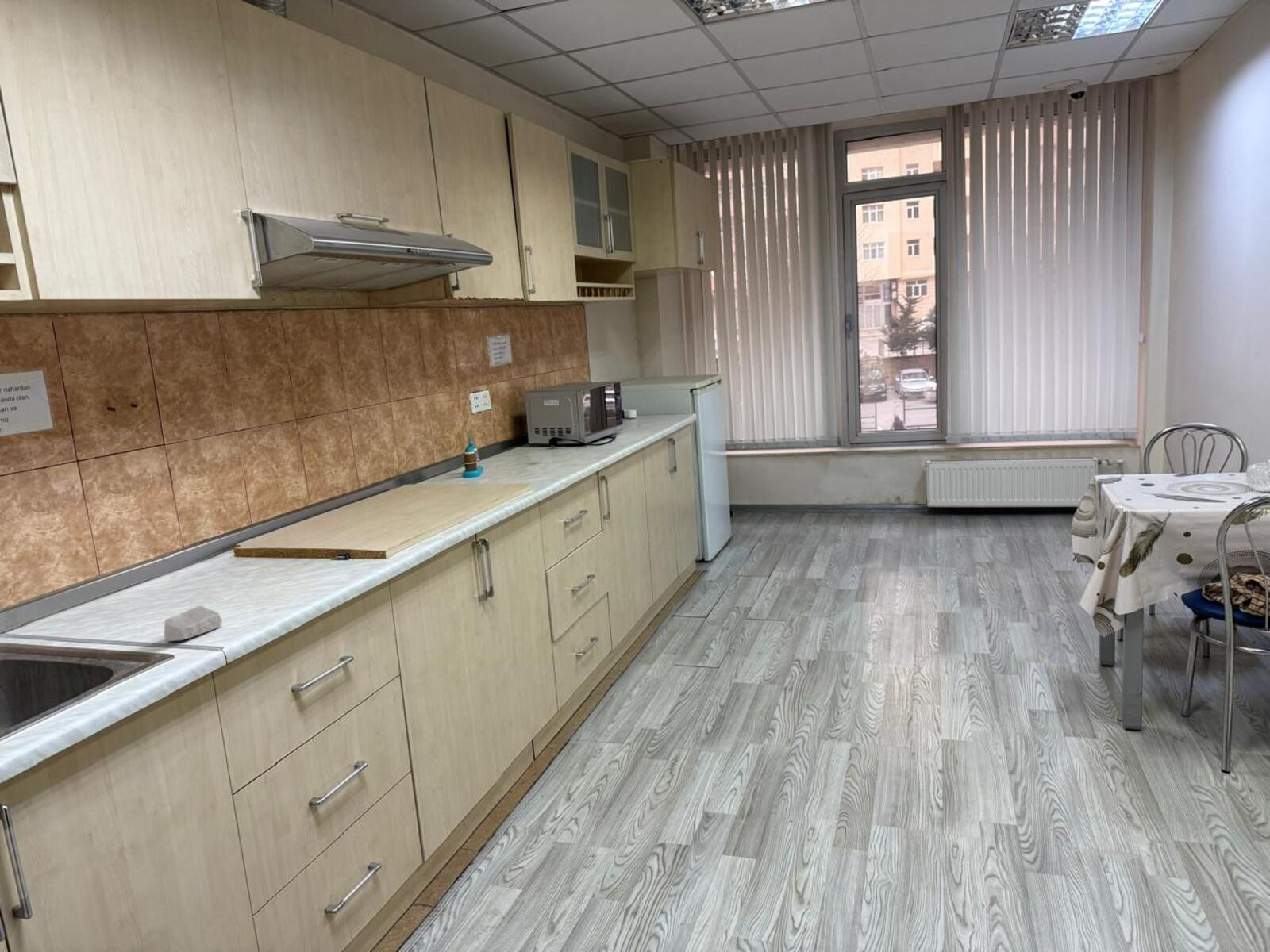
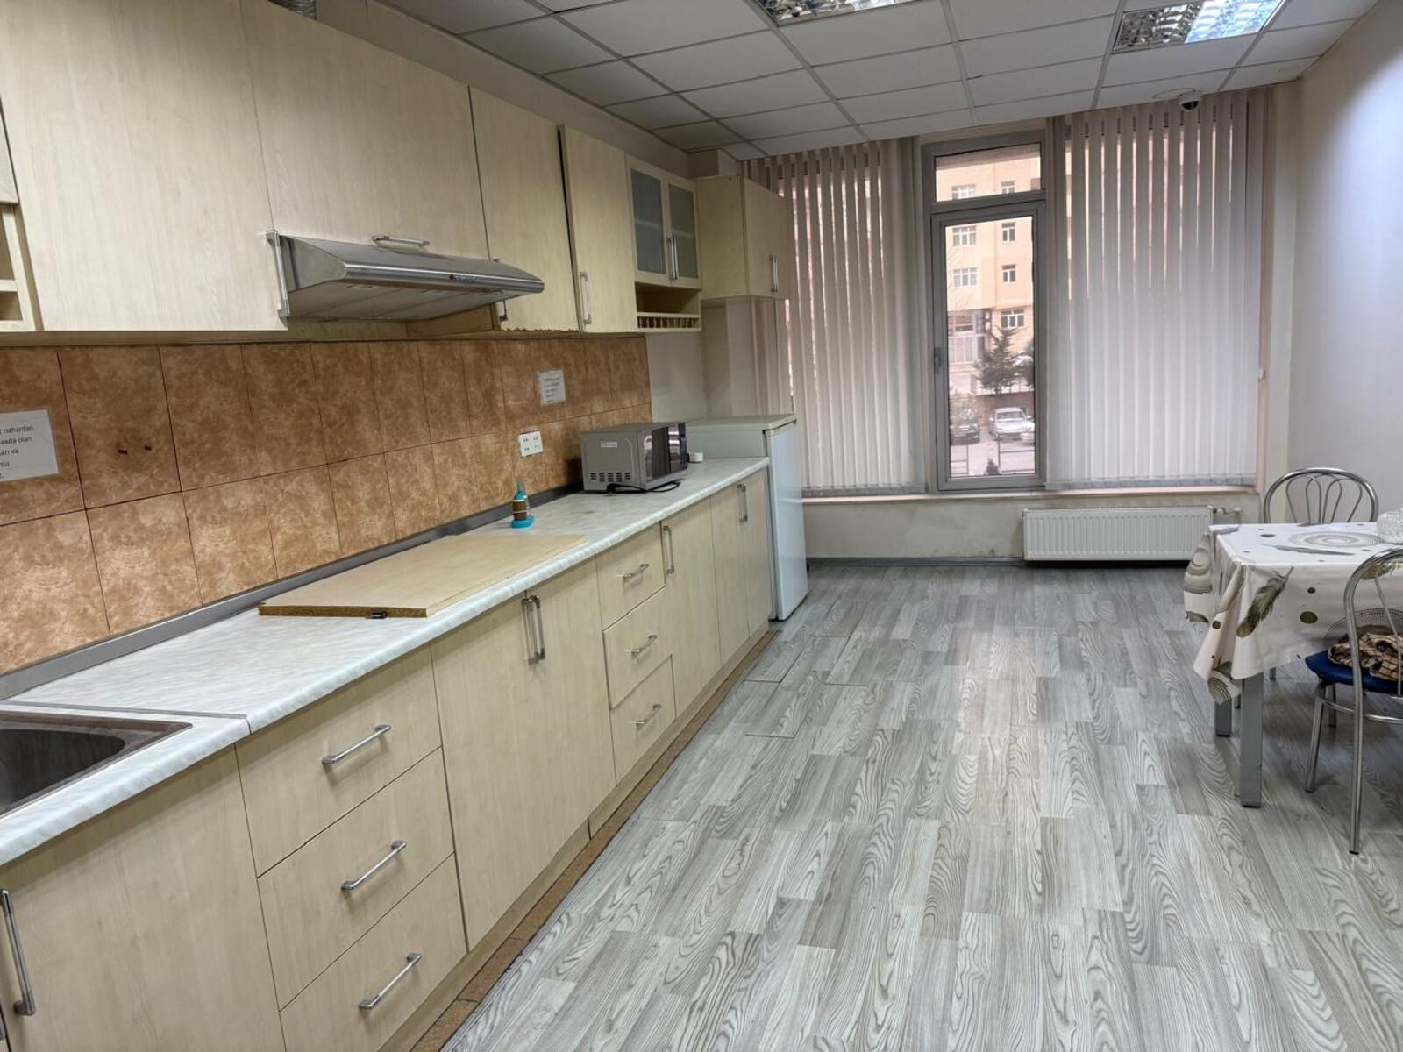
- soap bar (190, 623)
